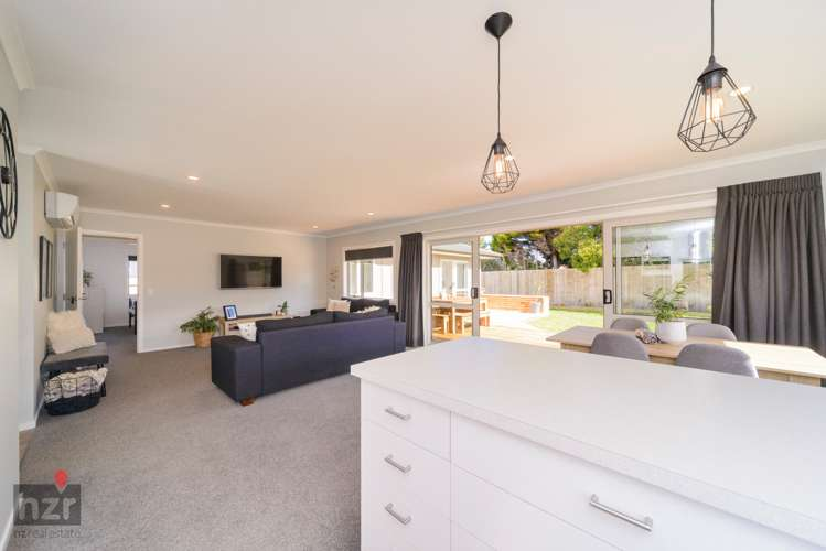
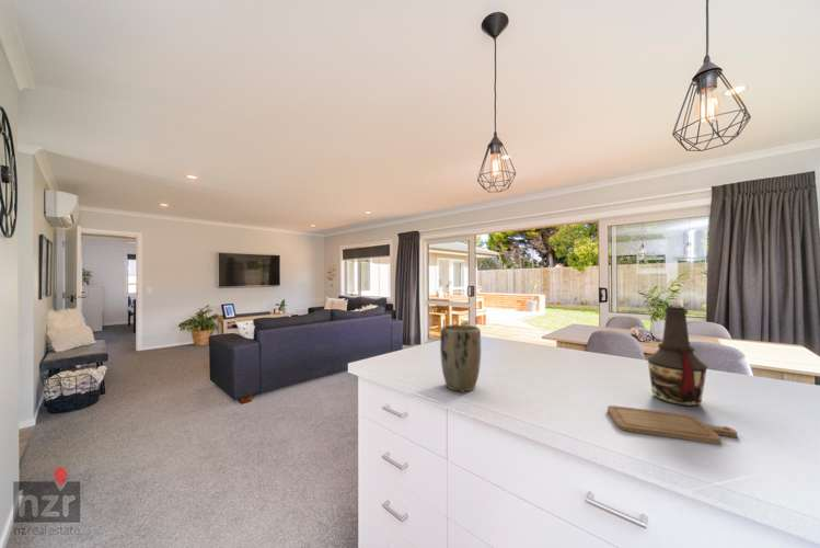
+ bottle (677, 353)
+ chopping board (670, 423)
+ plant pot (460, 356)
